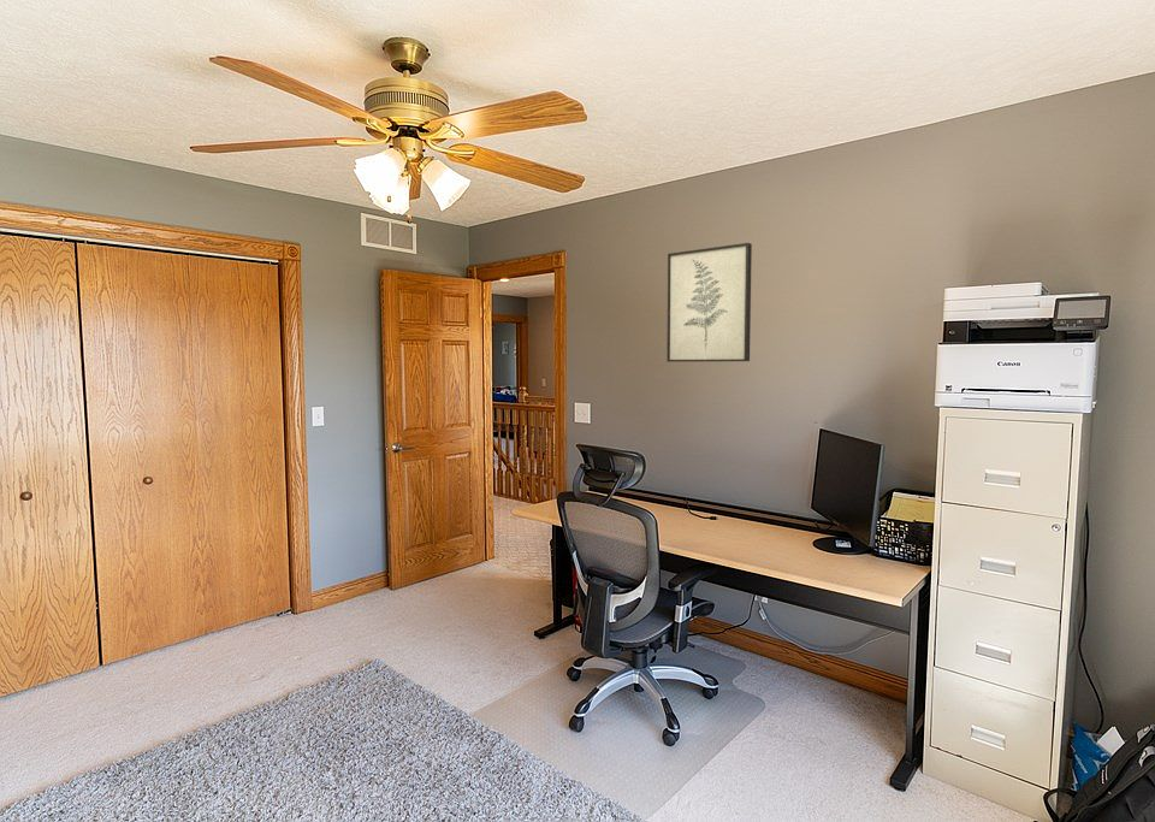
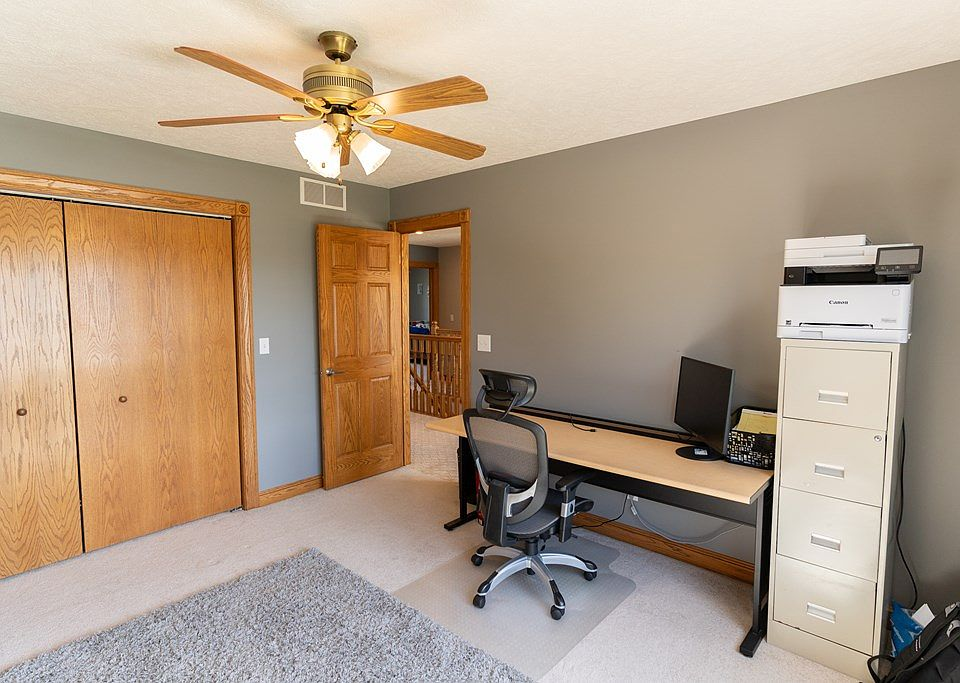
- wall art (706, 304)
